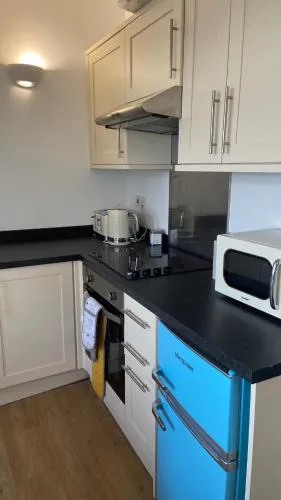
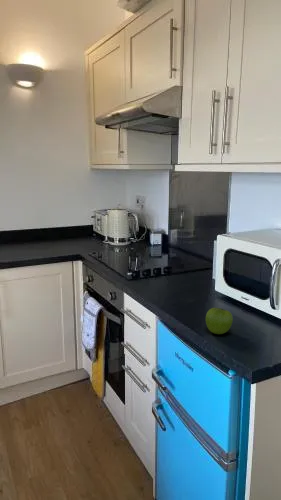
+ fruit (219, 320)
